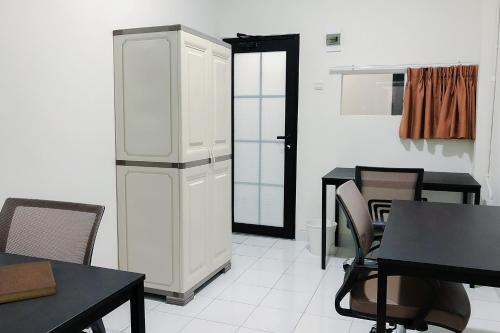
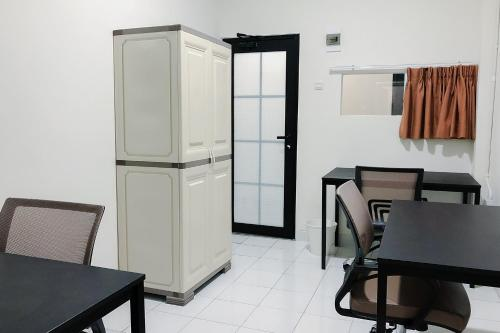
- notebook (22, 280)
